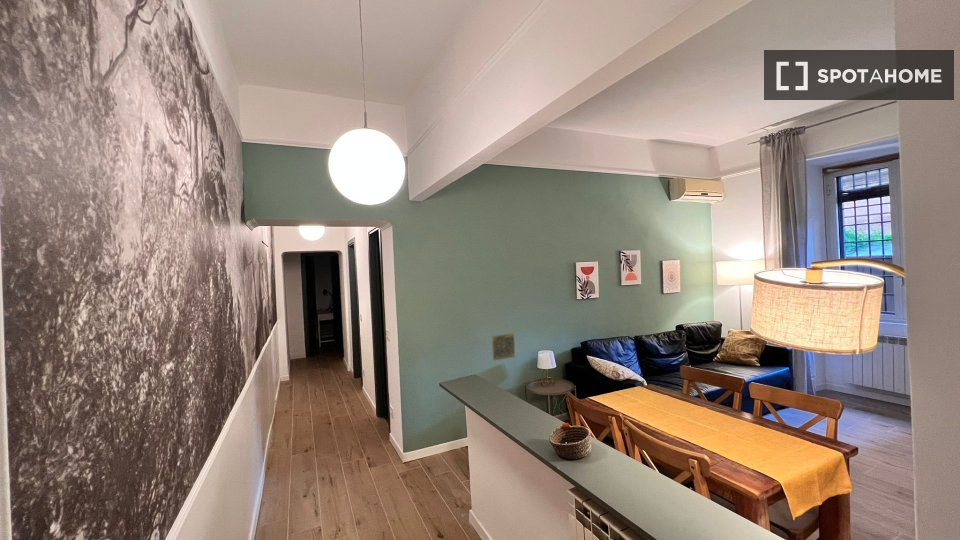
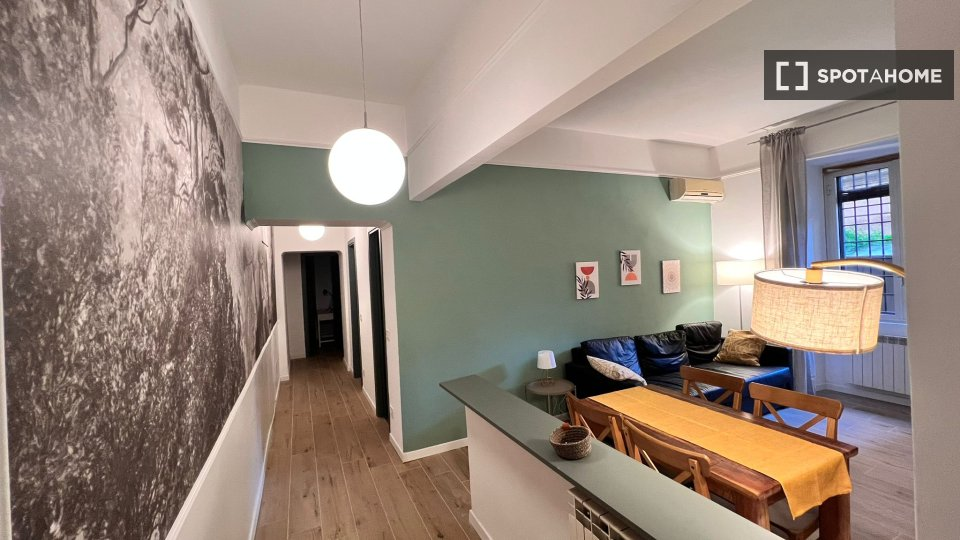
- decorative tile (503, 346)
